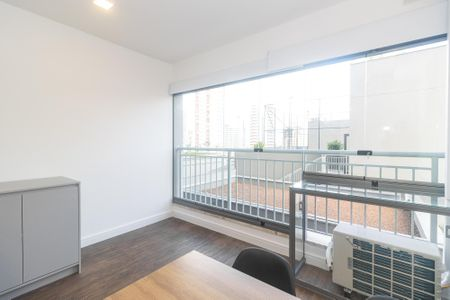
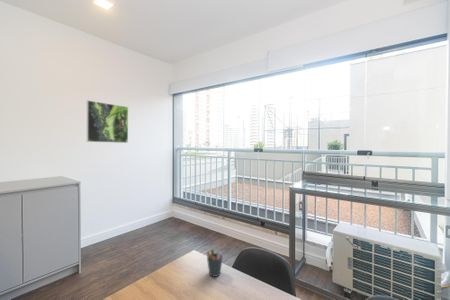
+ pen holder (214, 261)
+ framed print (108, 123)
